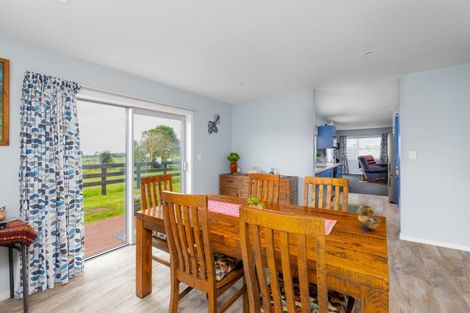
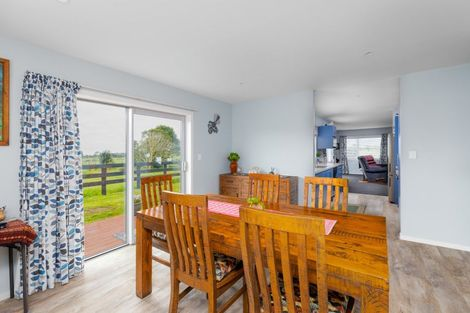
- decorative bowl (368, 218)
